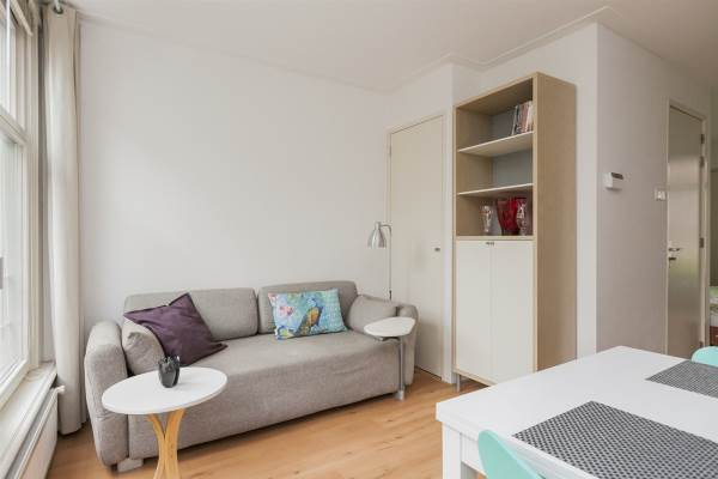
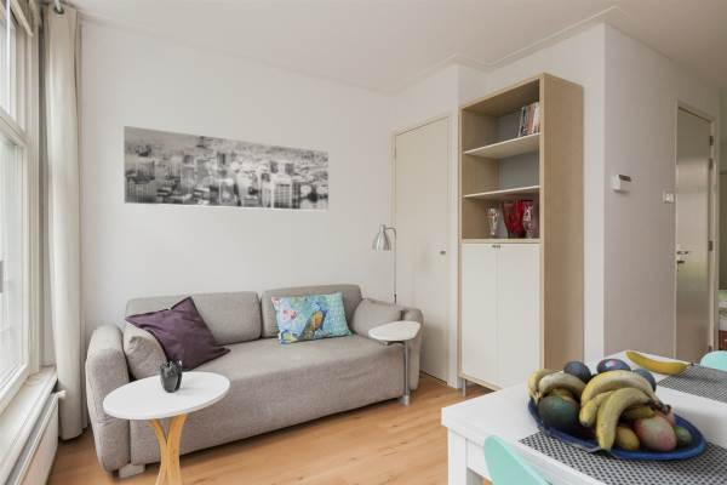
+ banana (658, 363)
+ fruit bowl (608, 394)
+ wall art (239, 173)
